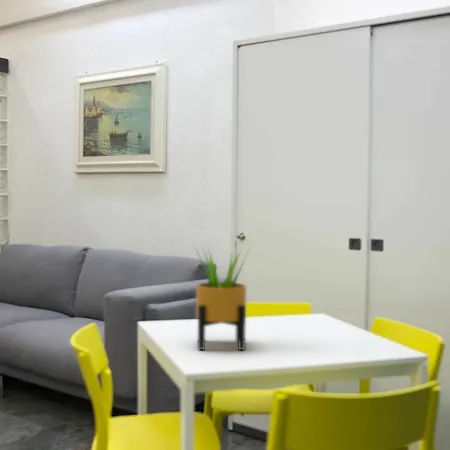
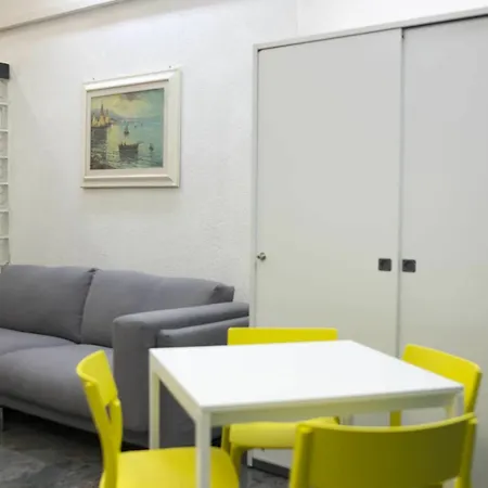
- potted plant (221, 293)
